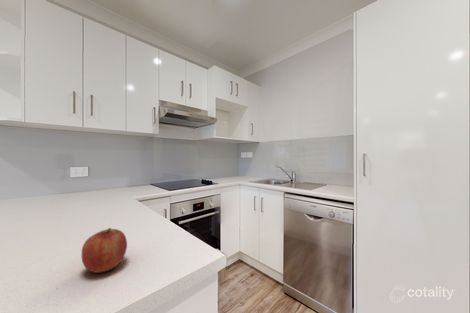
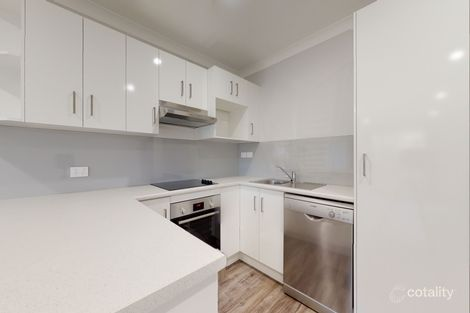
- fruit (105, 247)
